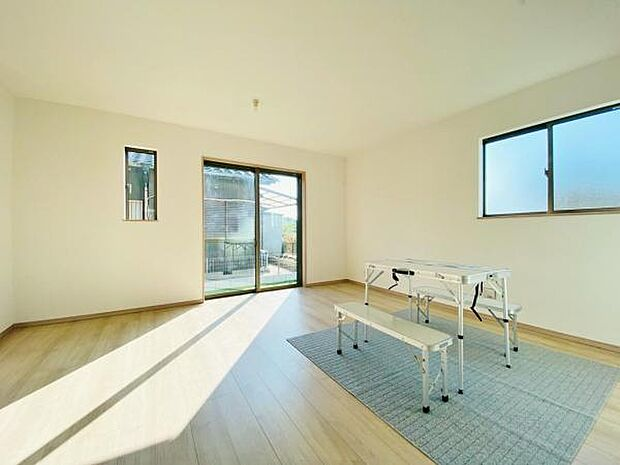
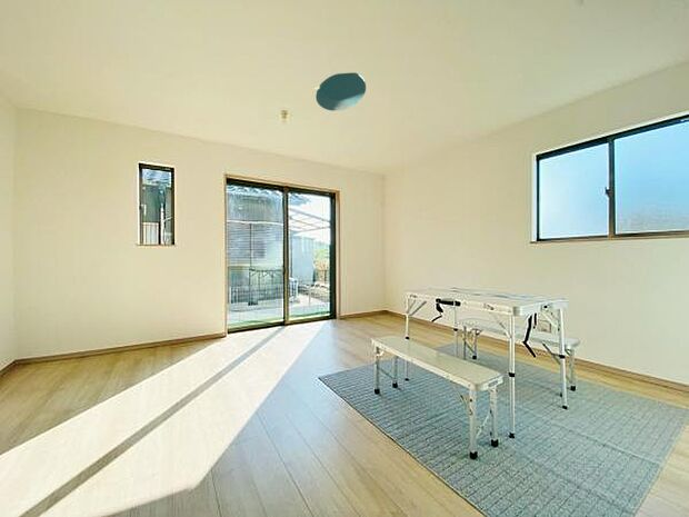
+ ceiling light (340, 92)
